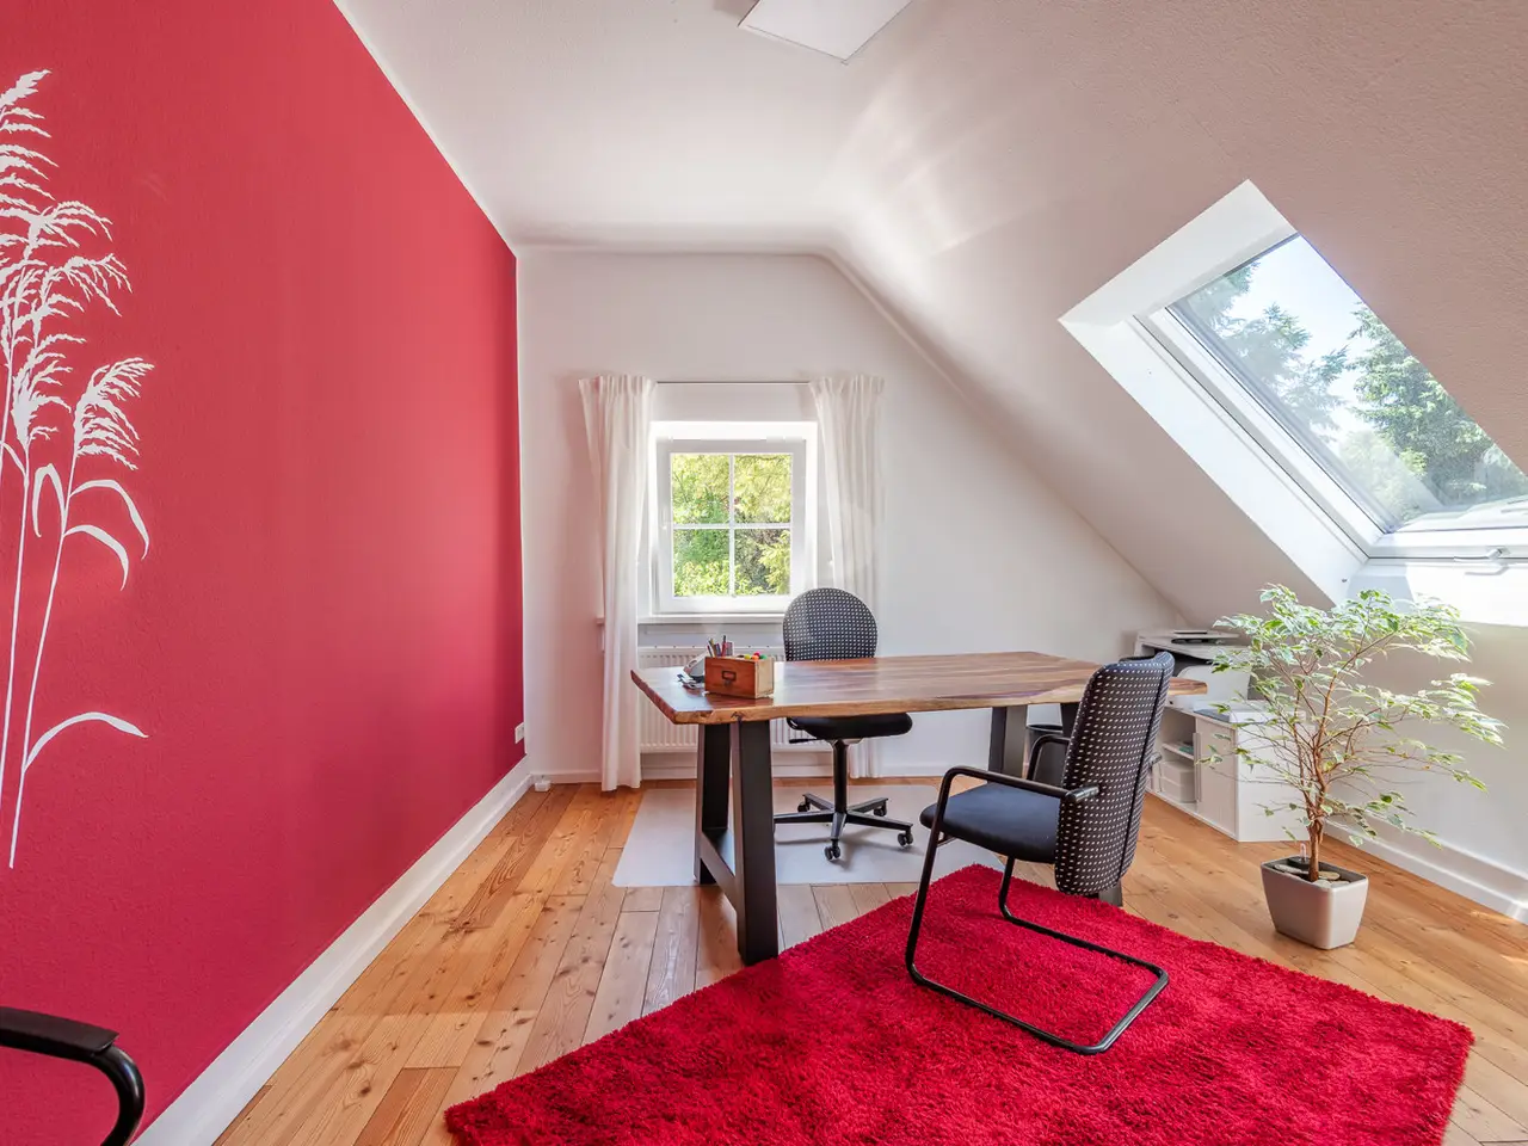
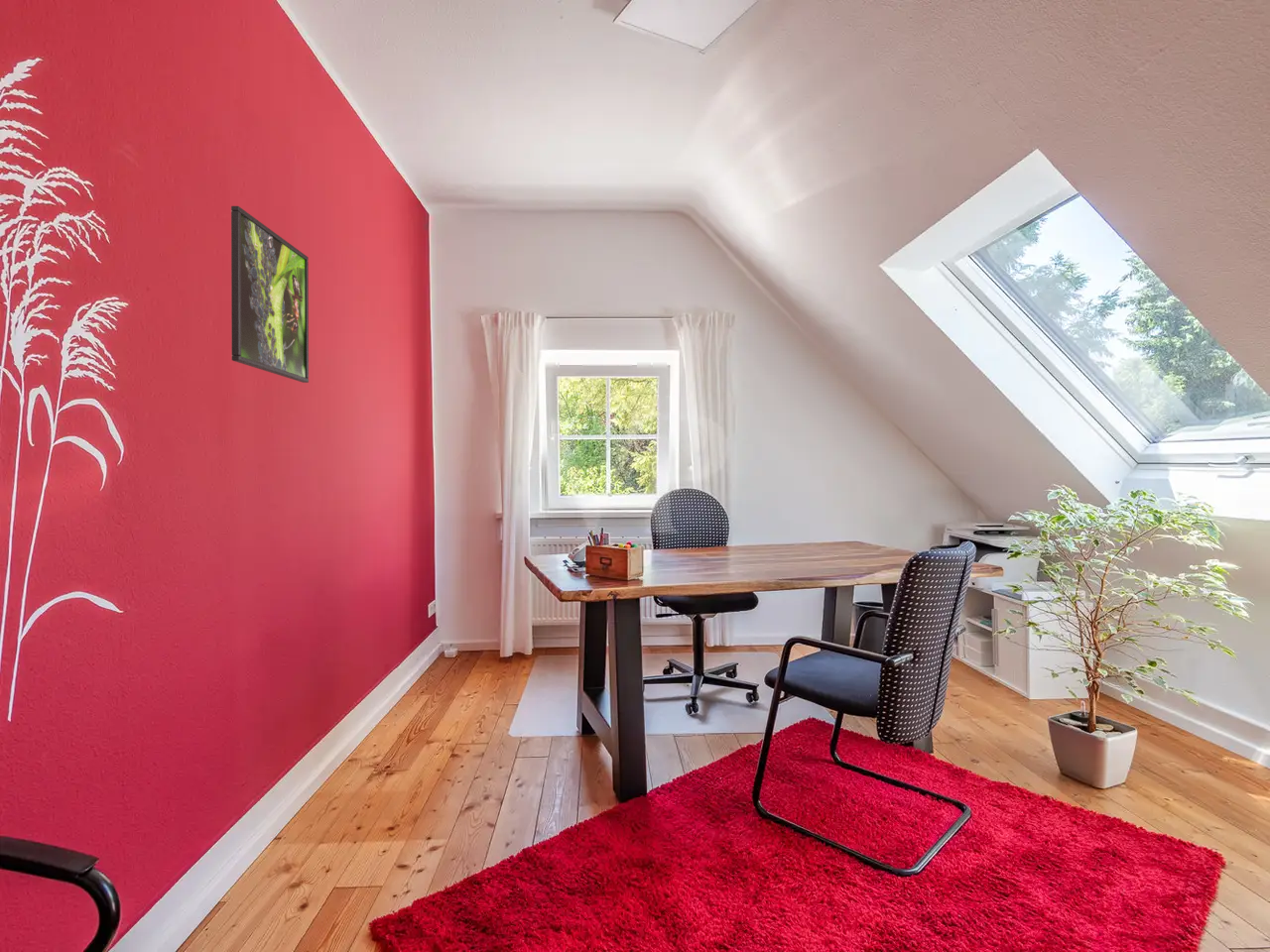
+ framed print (274, 302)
